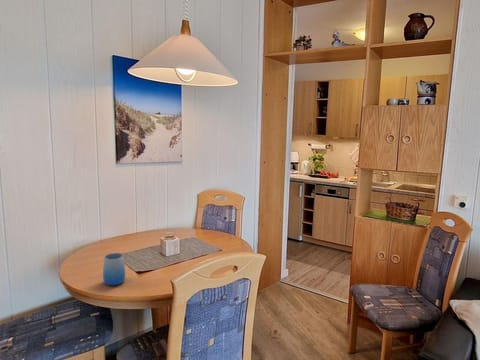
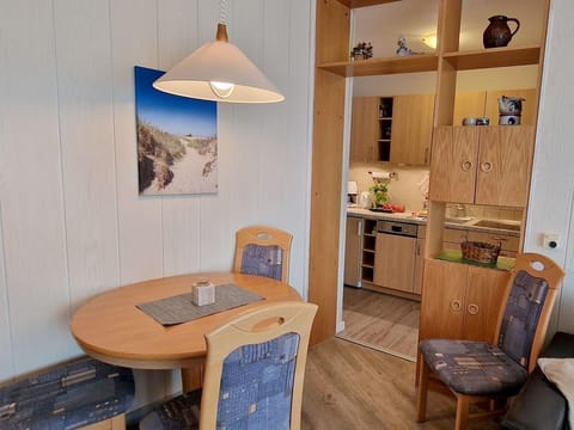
- cup (114, 269)
